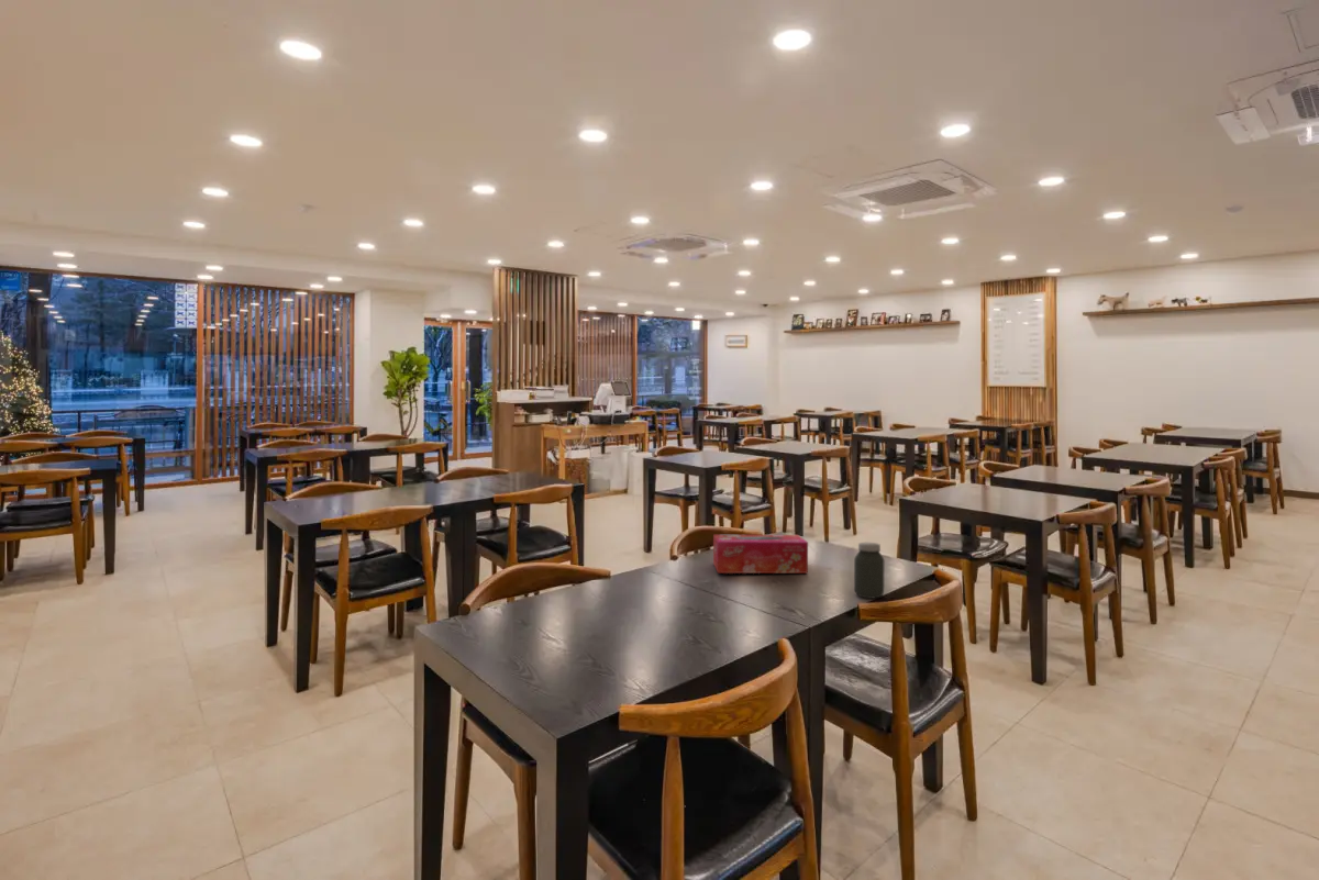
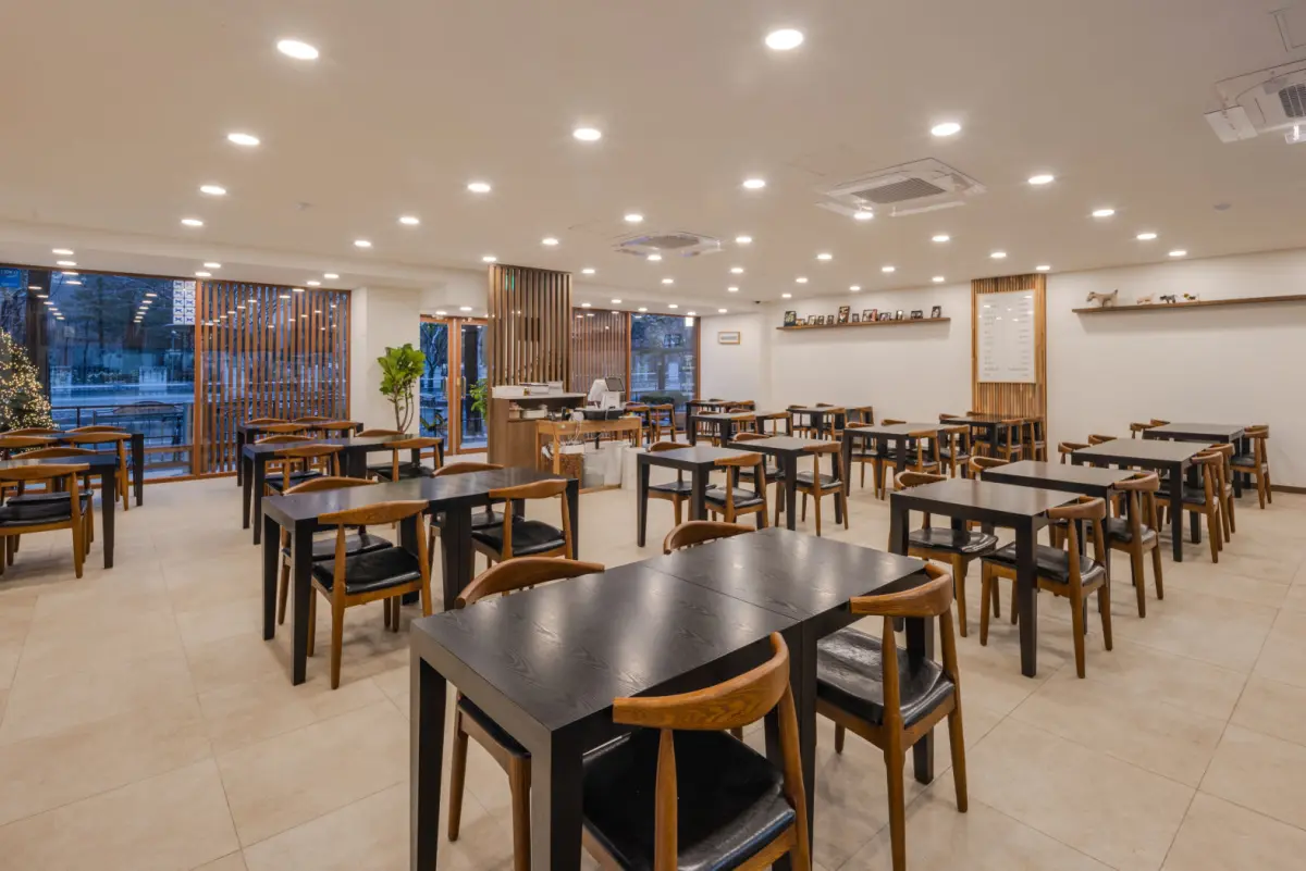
- tissue box (758, 553)
- jar (868, 569)
